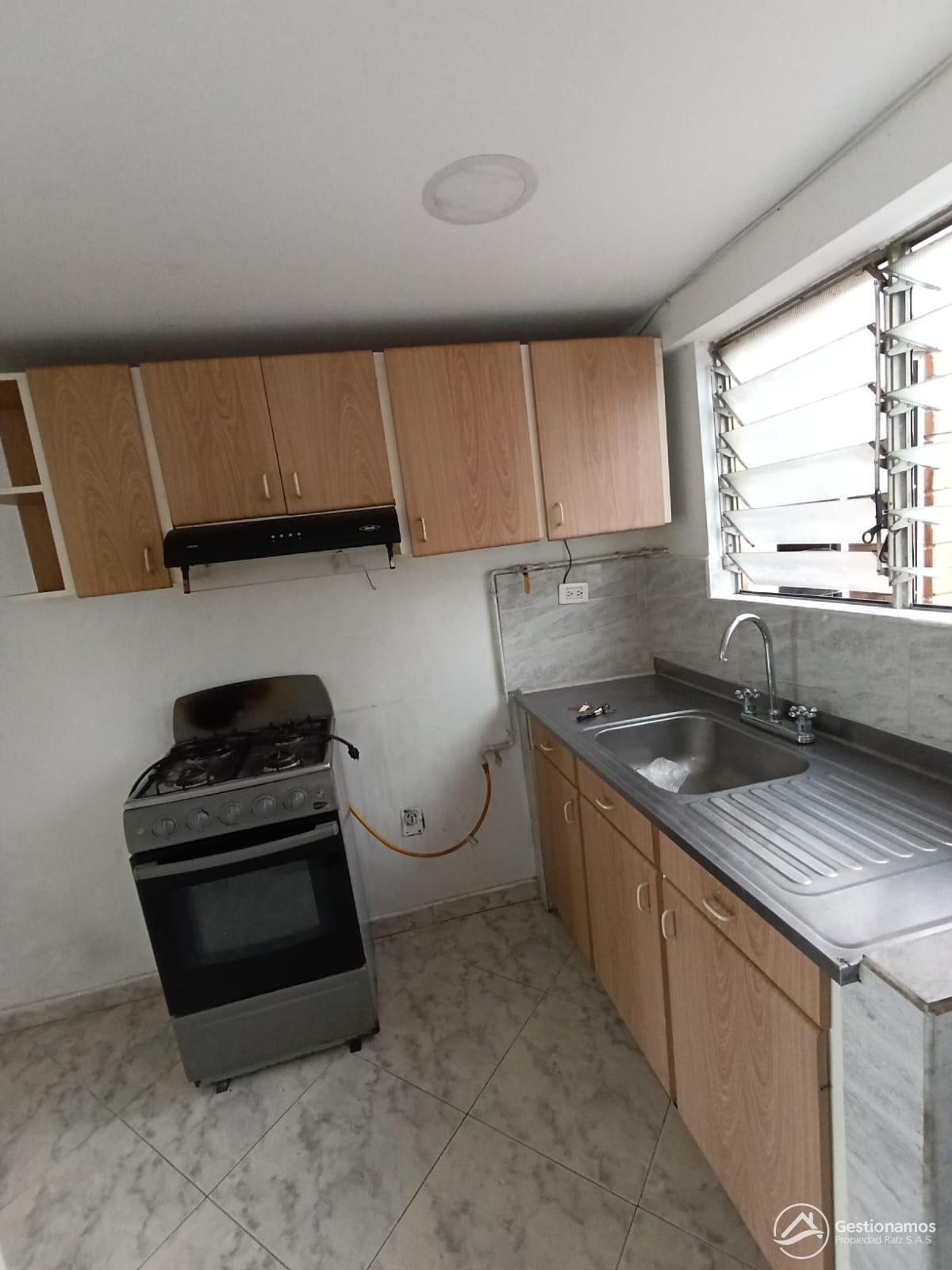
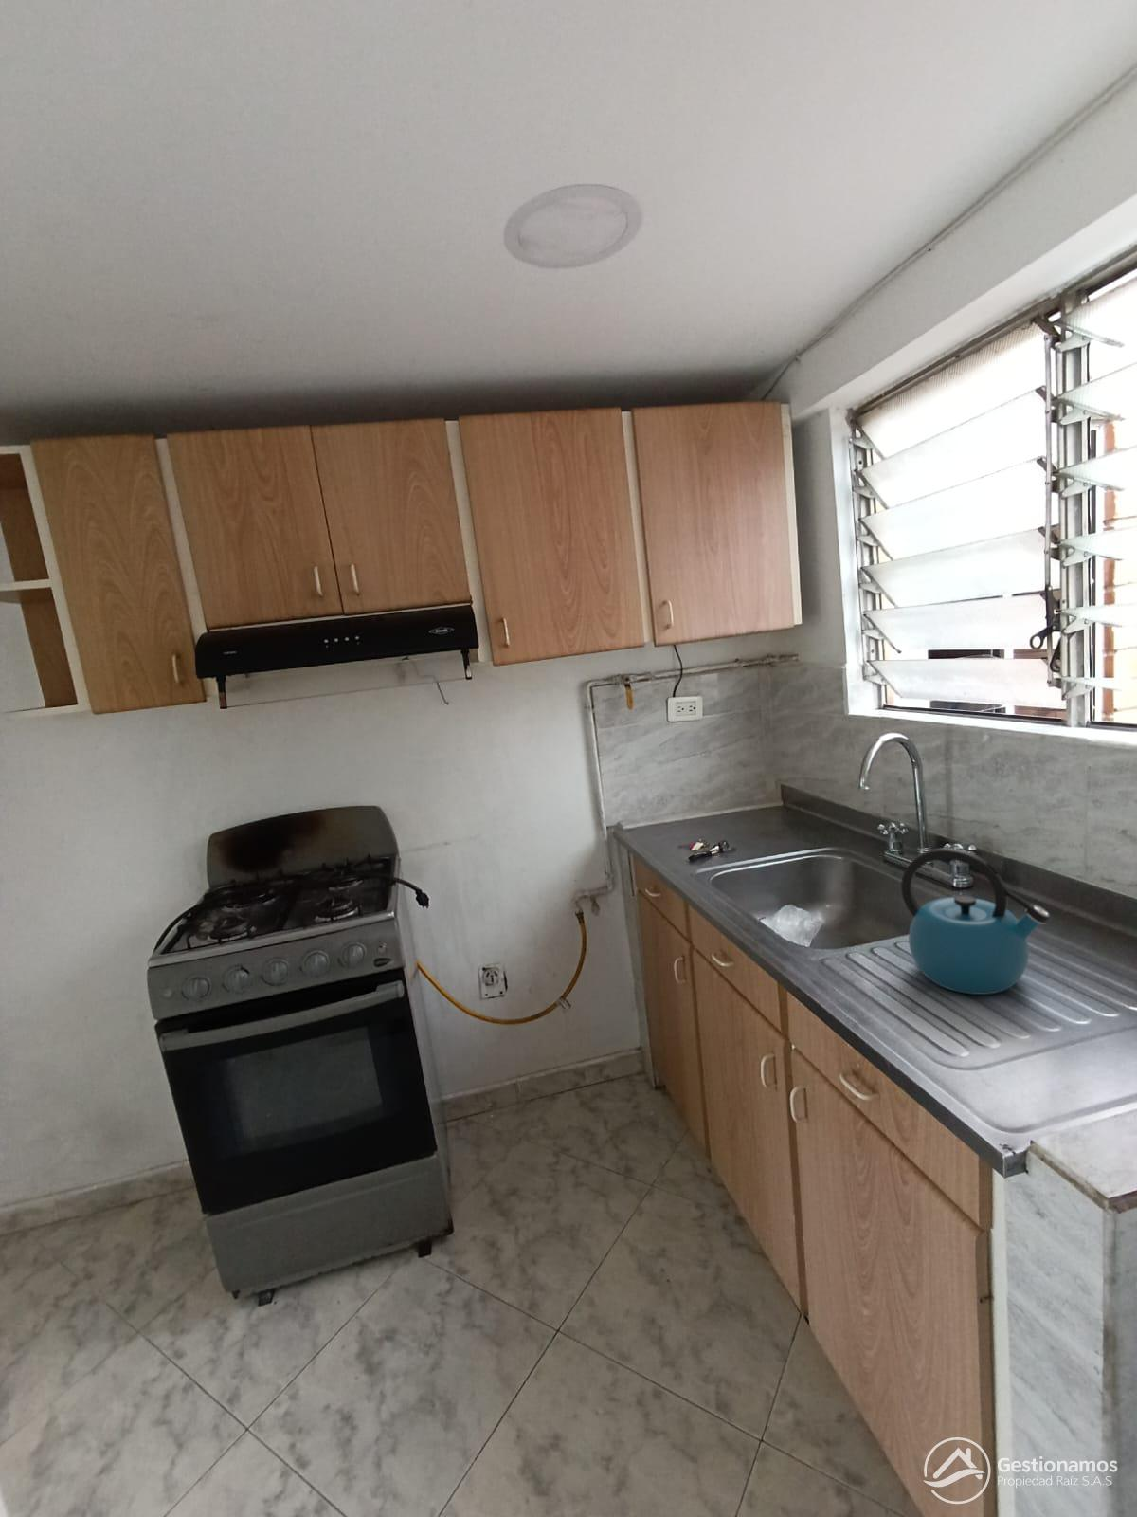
+ kettle (972, 916)
